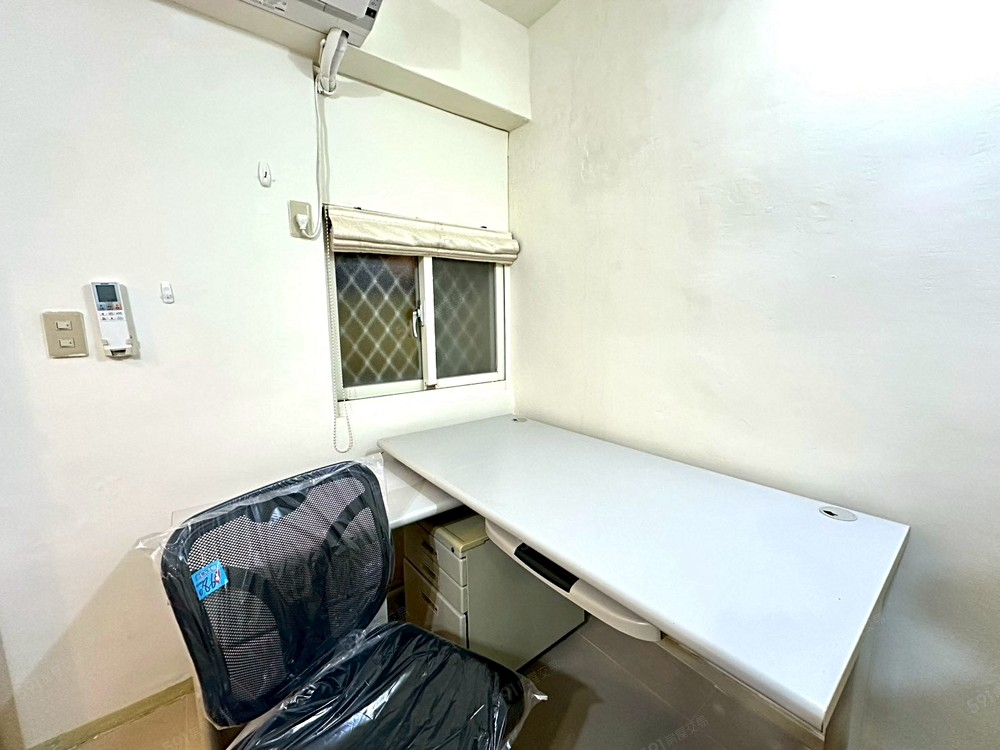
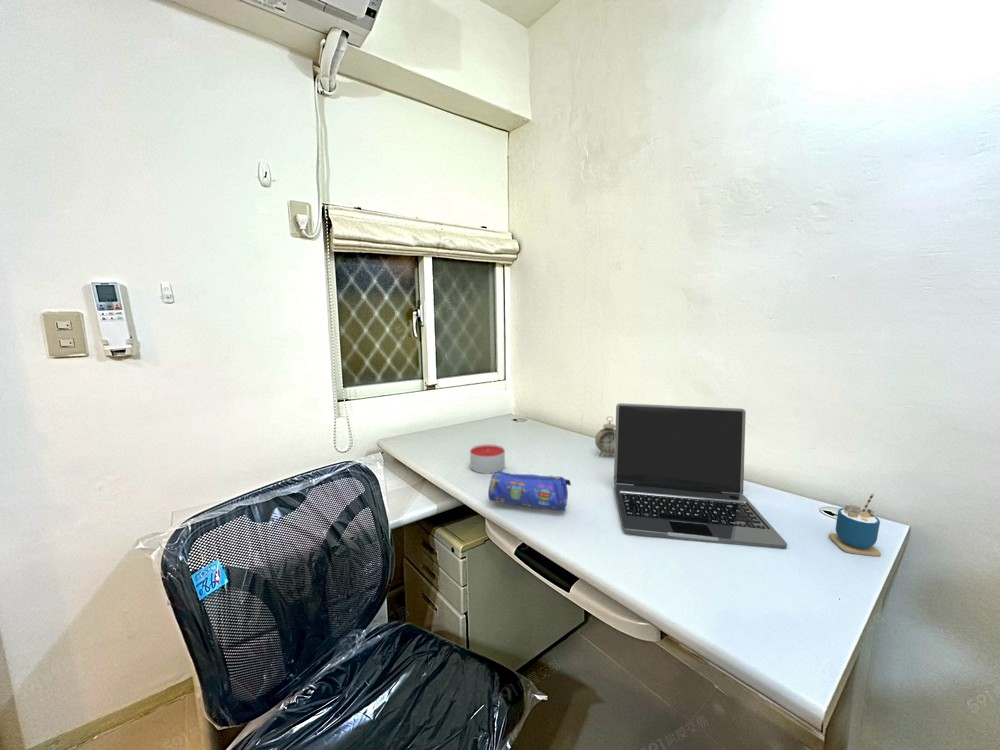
+ alarm clock (609, 436)
+ laptop (689, 466)
+ cup (857, 520)
+ pencil case (528, 489)
+ candle (487, 457)
